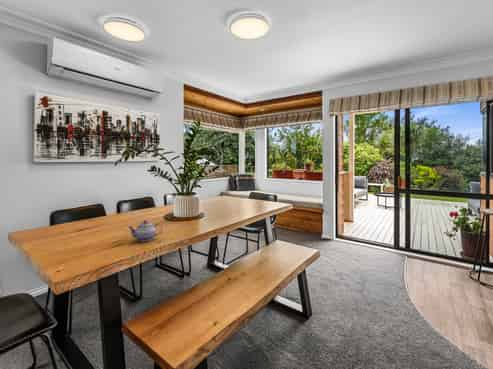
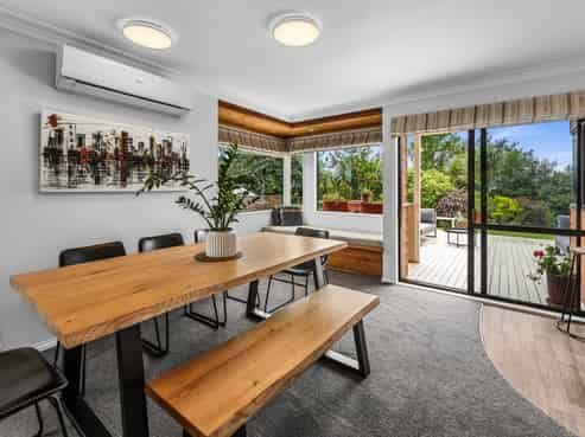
- teapot (145, 230)
